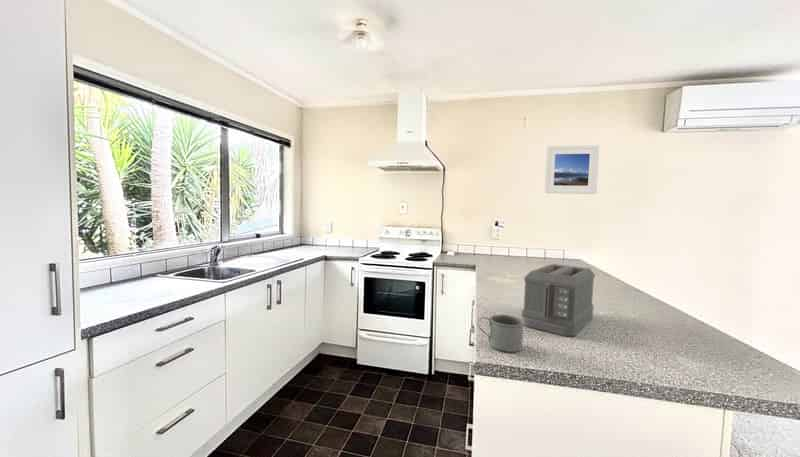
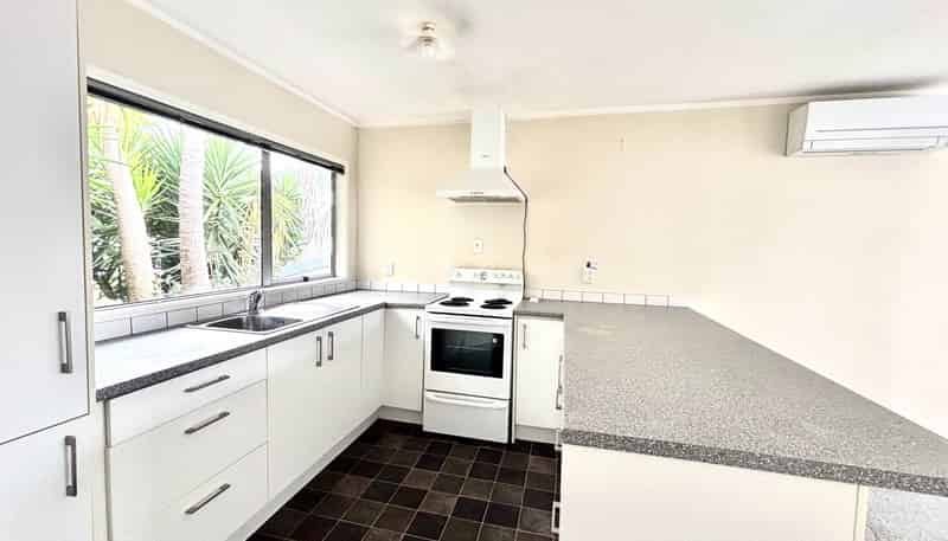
- toaster (559, 295)
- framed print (571, 169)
- mug (503, 332)
